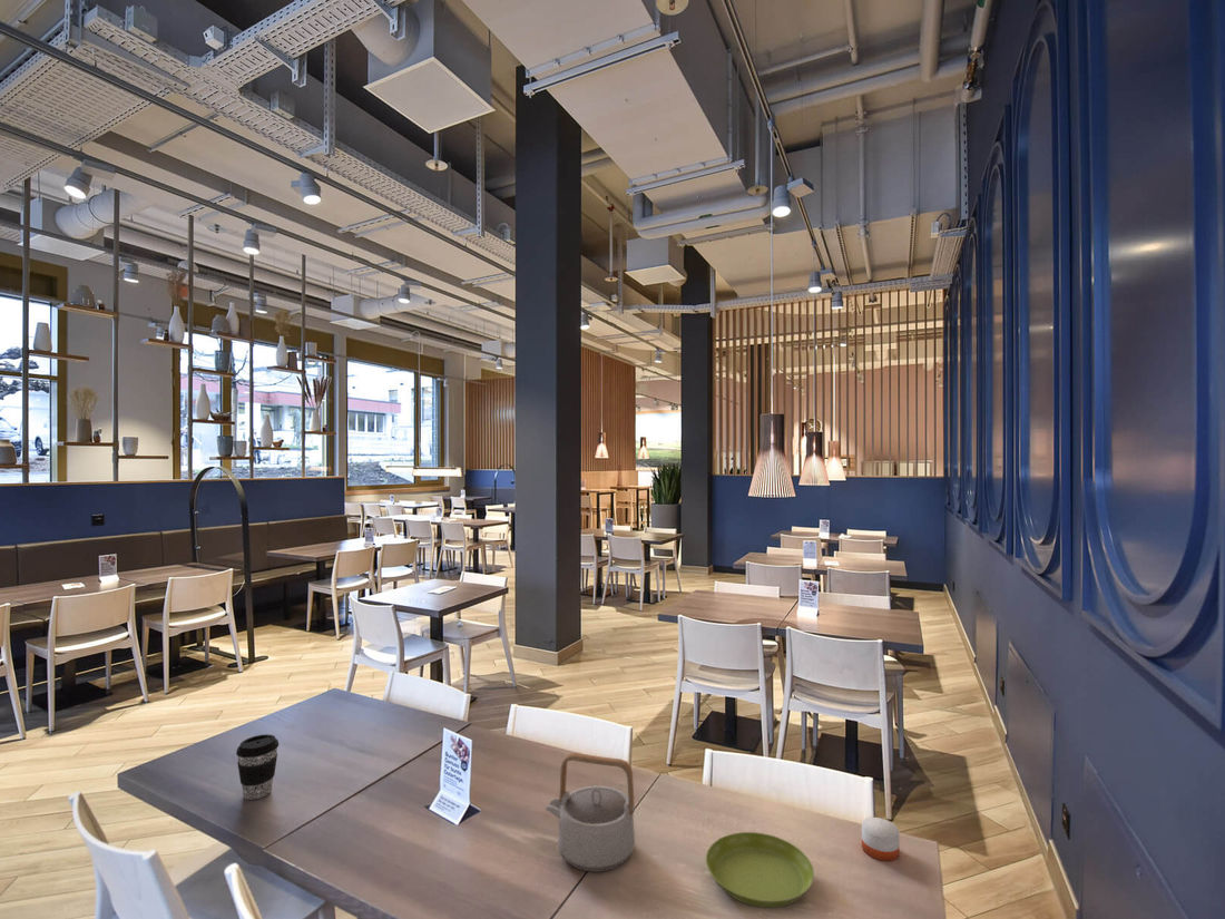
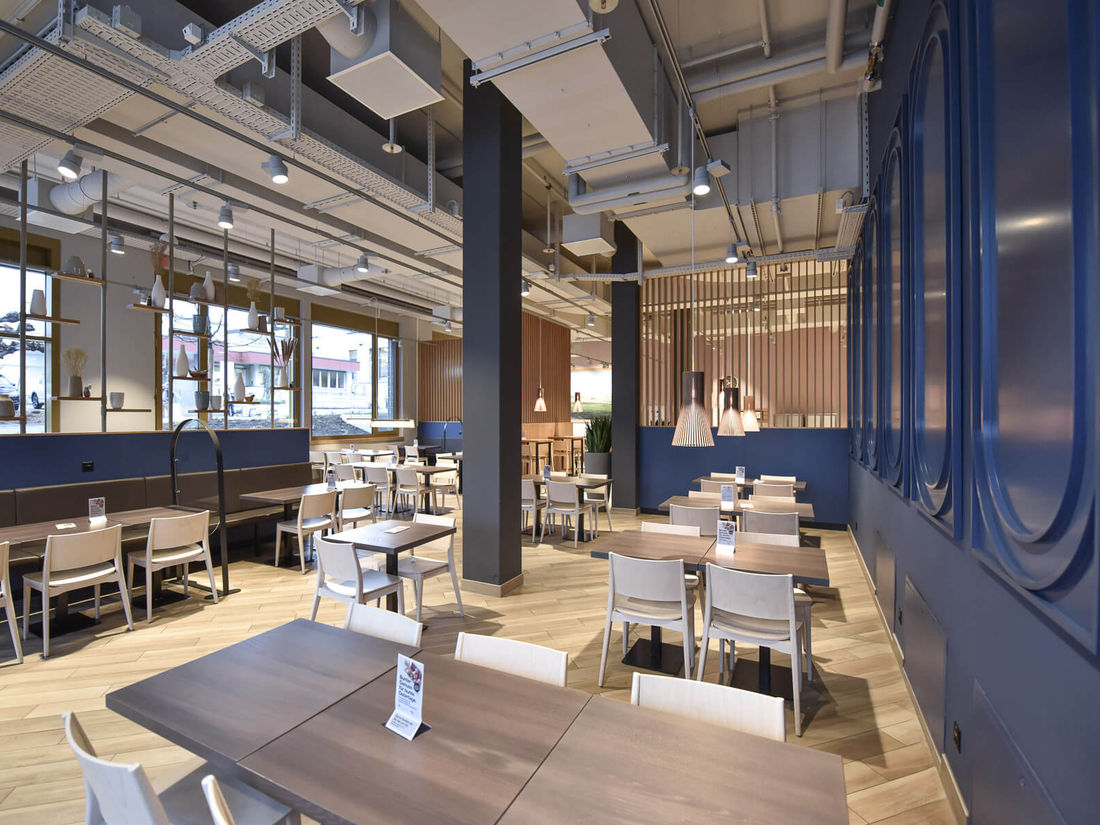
- coffee cup (257, 766)
- teapot (589, 803)
- candle (880, 825)
- saucer (758, 871)
